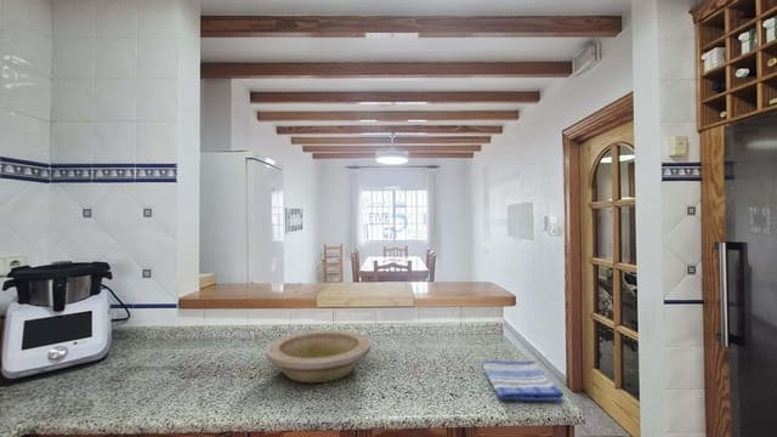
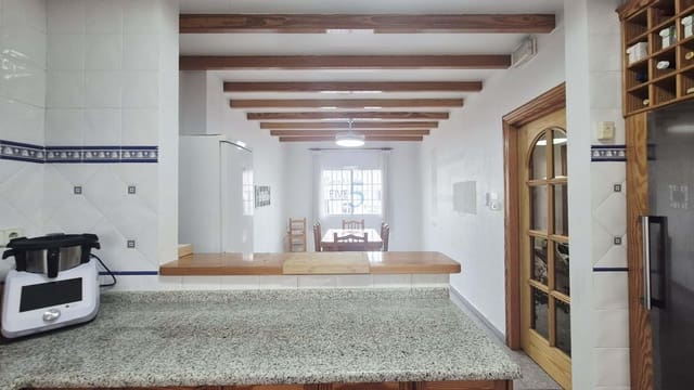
- dish towel (518, 378)
- bowl (319, 356)
